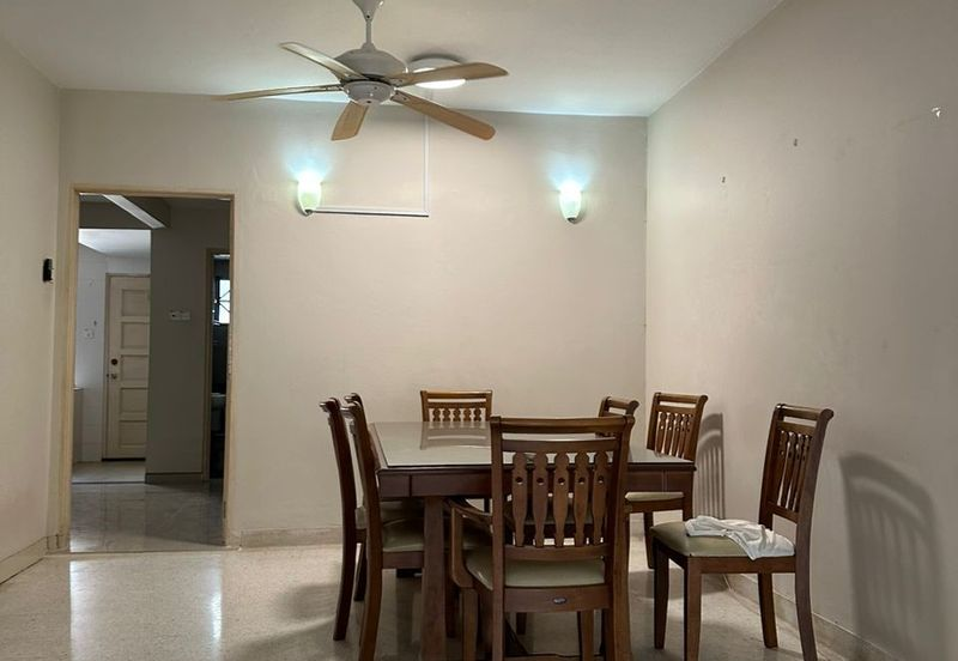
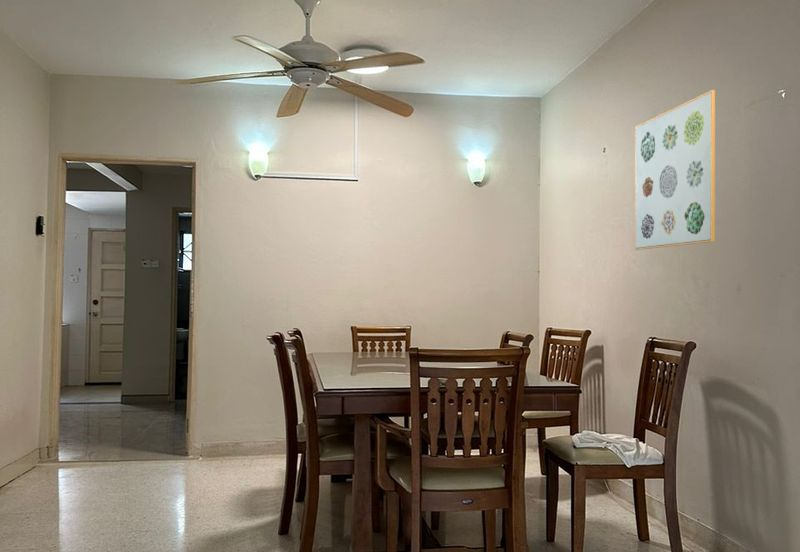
+ wall art (670, 178)
